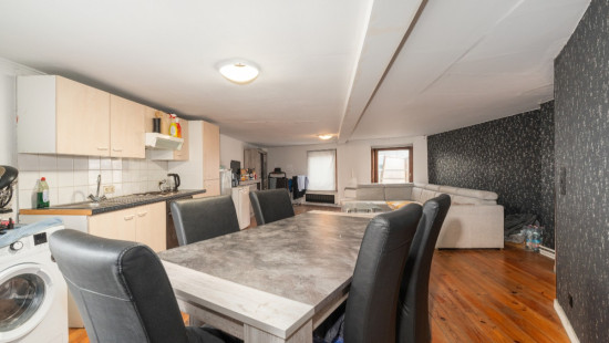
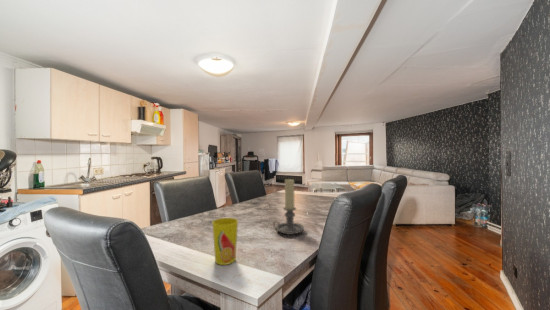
+ candle holder (287, 204)
+ cup (225, 240)
